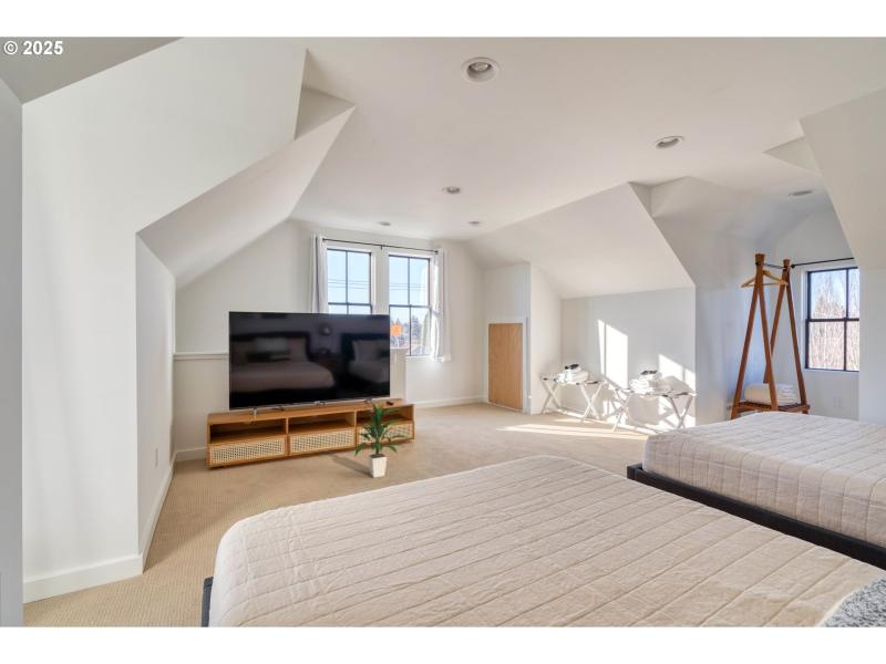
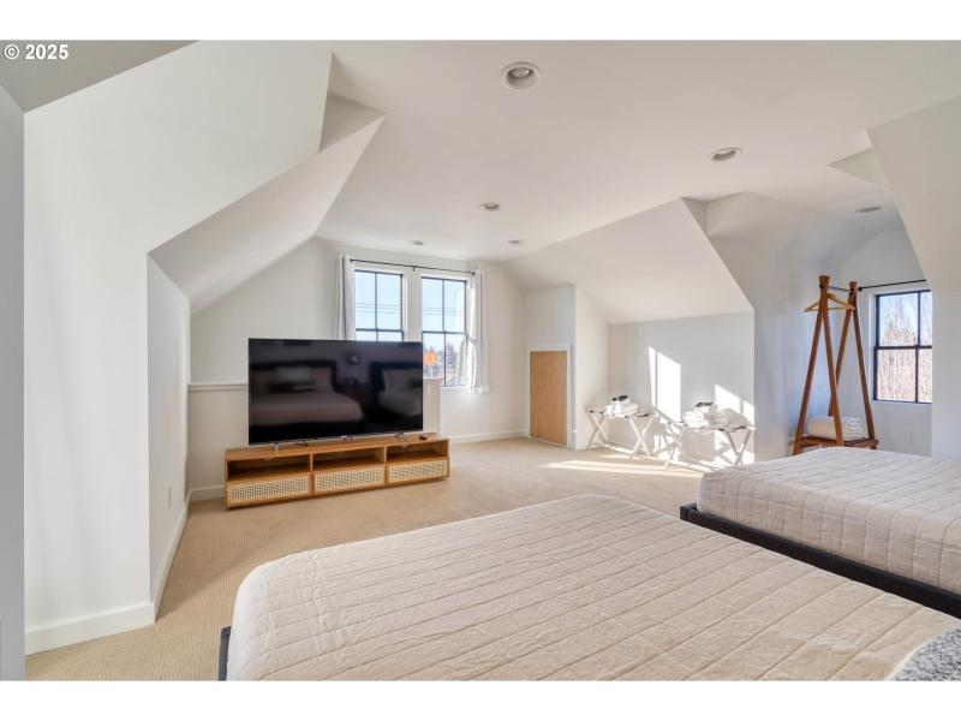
- indoor plant (378, 437)
